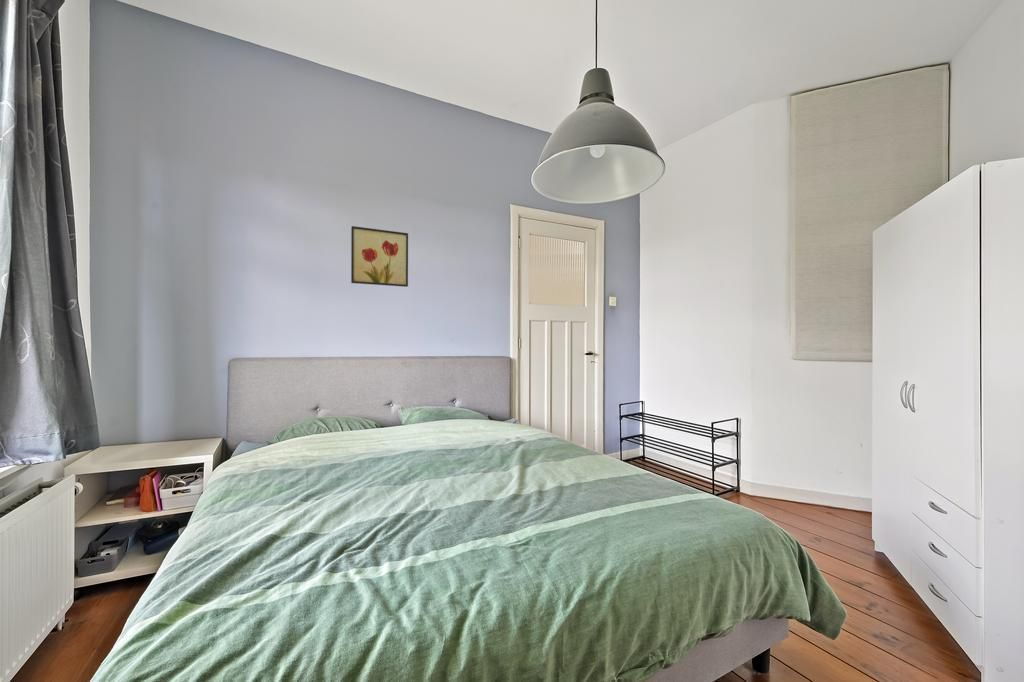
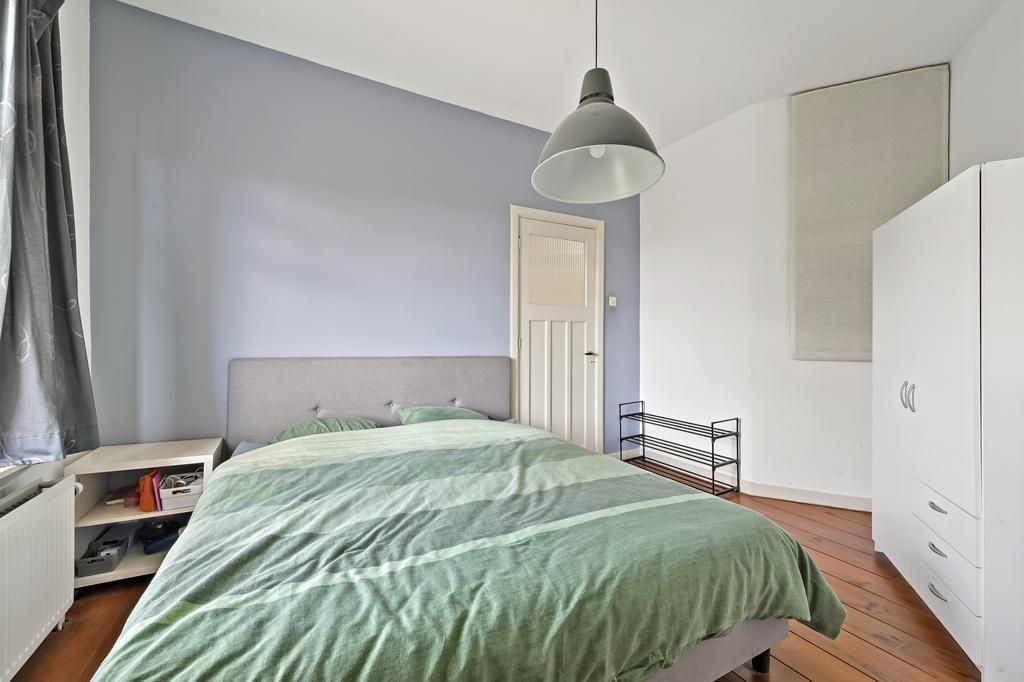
- wall art (380, 257)
